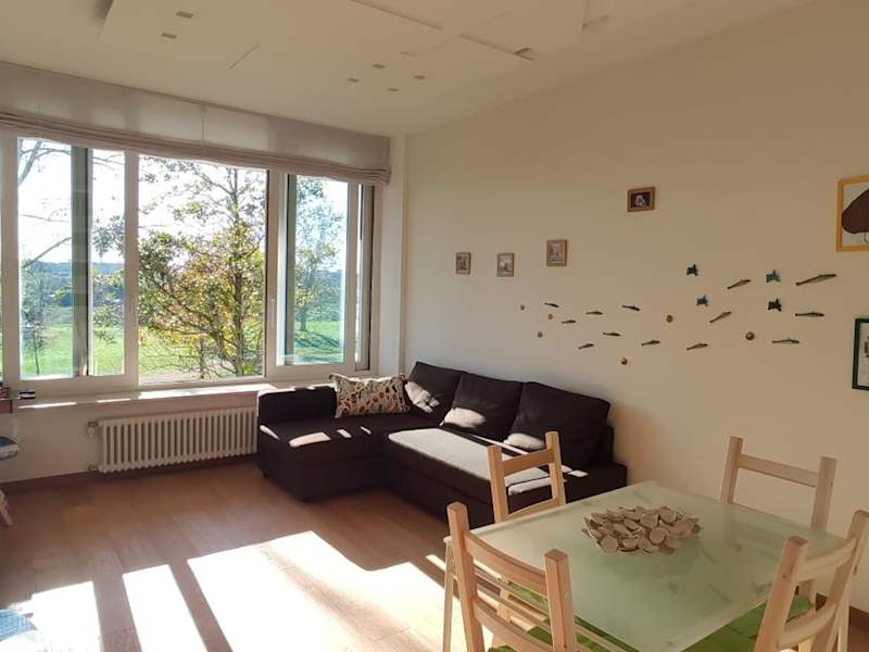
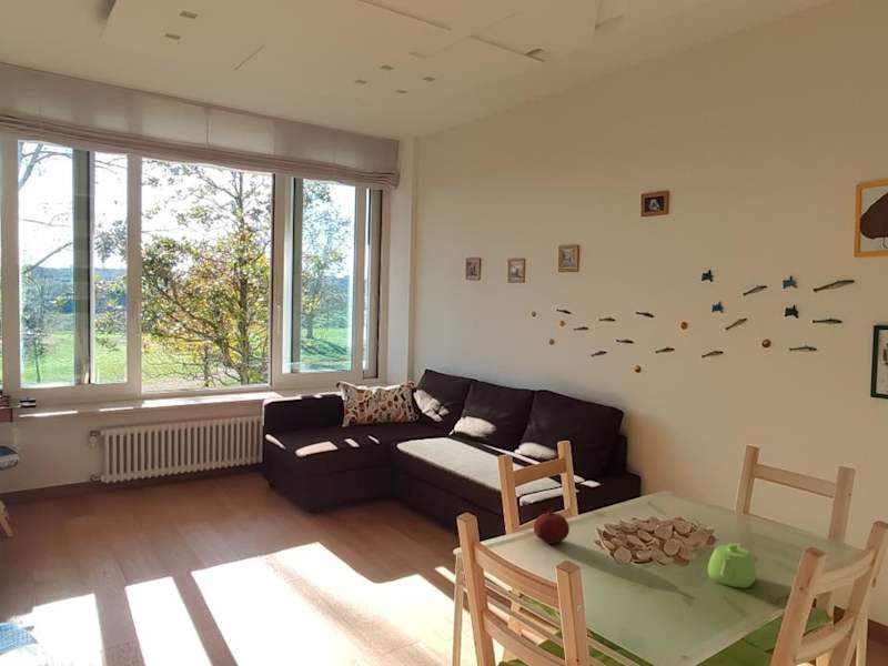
+ teapot (731, 563)
+ fruit (551, 525)
